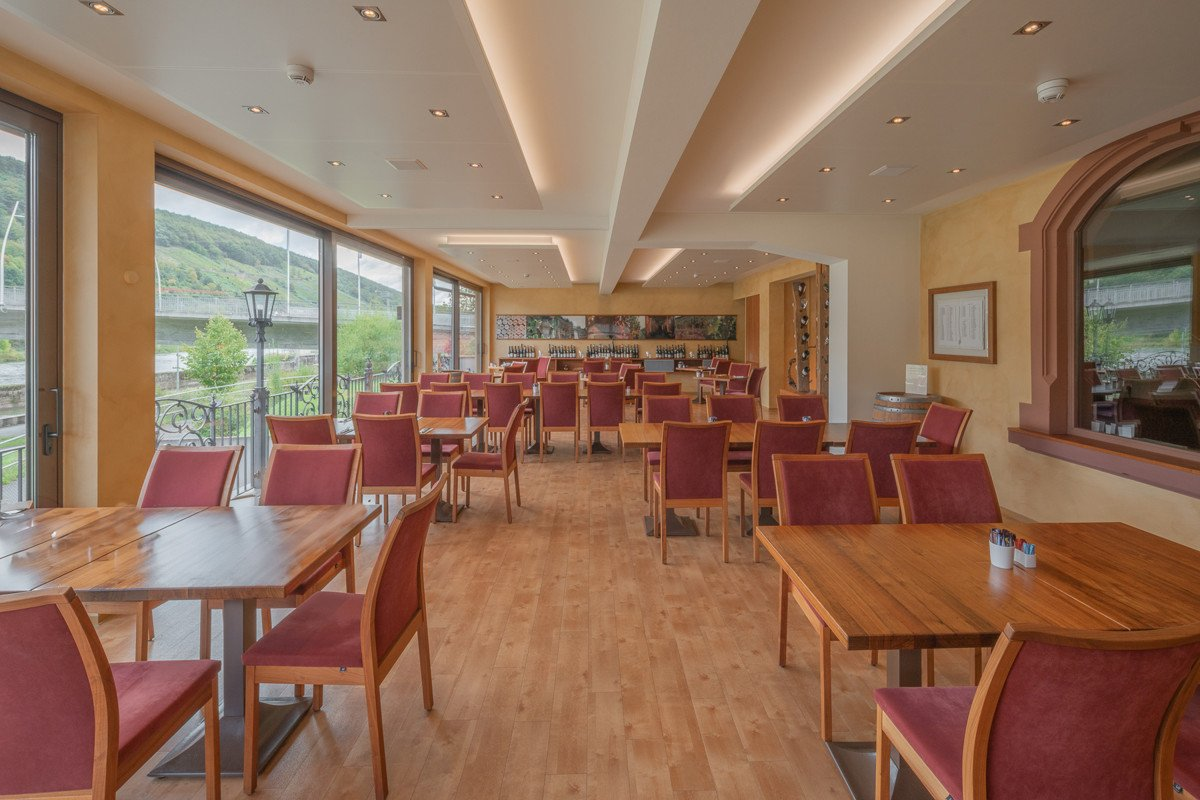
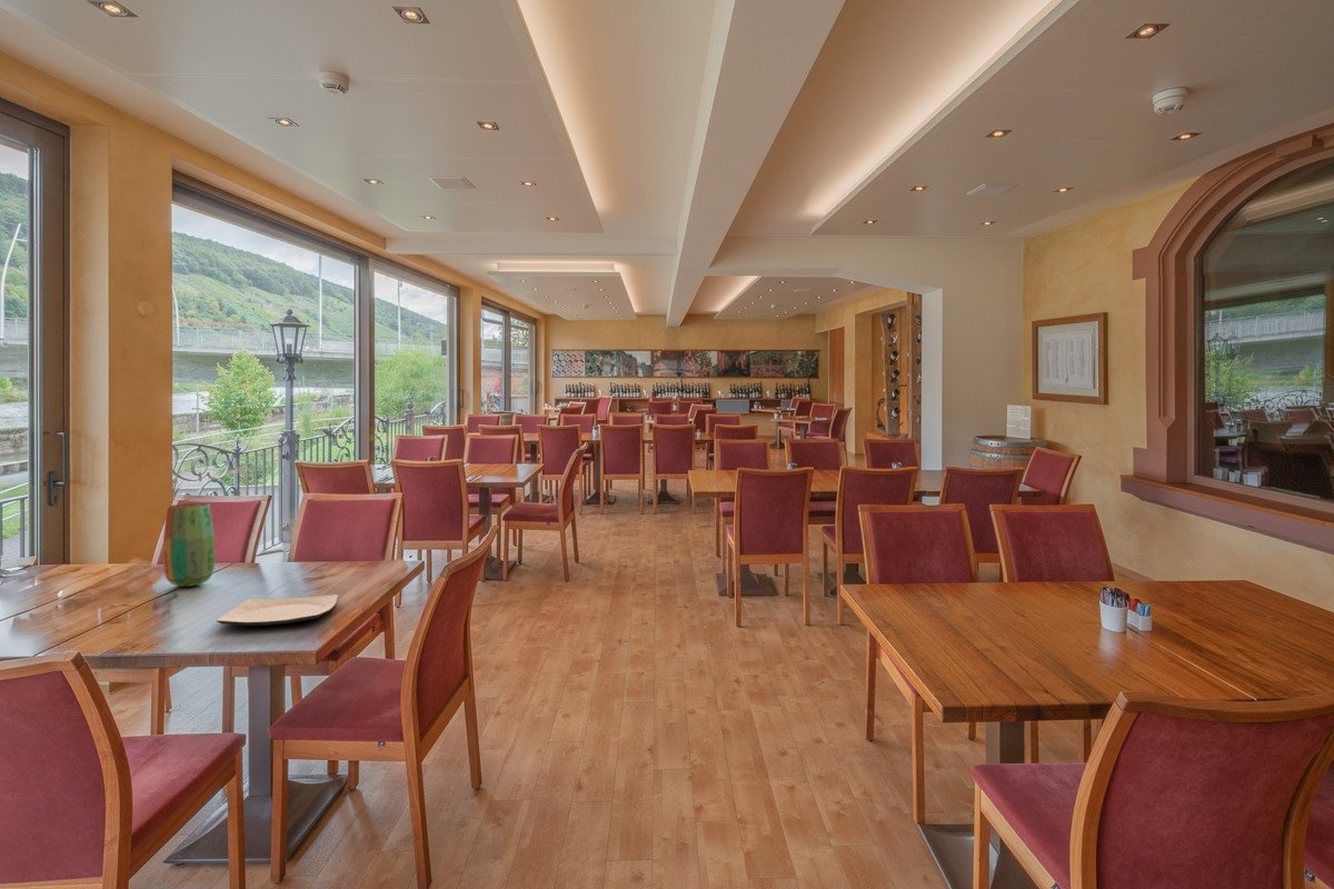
+ plate (281, 610)
+ vase (189, 545)
